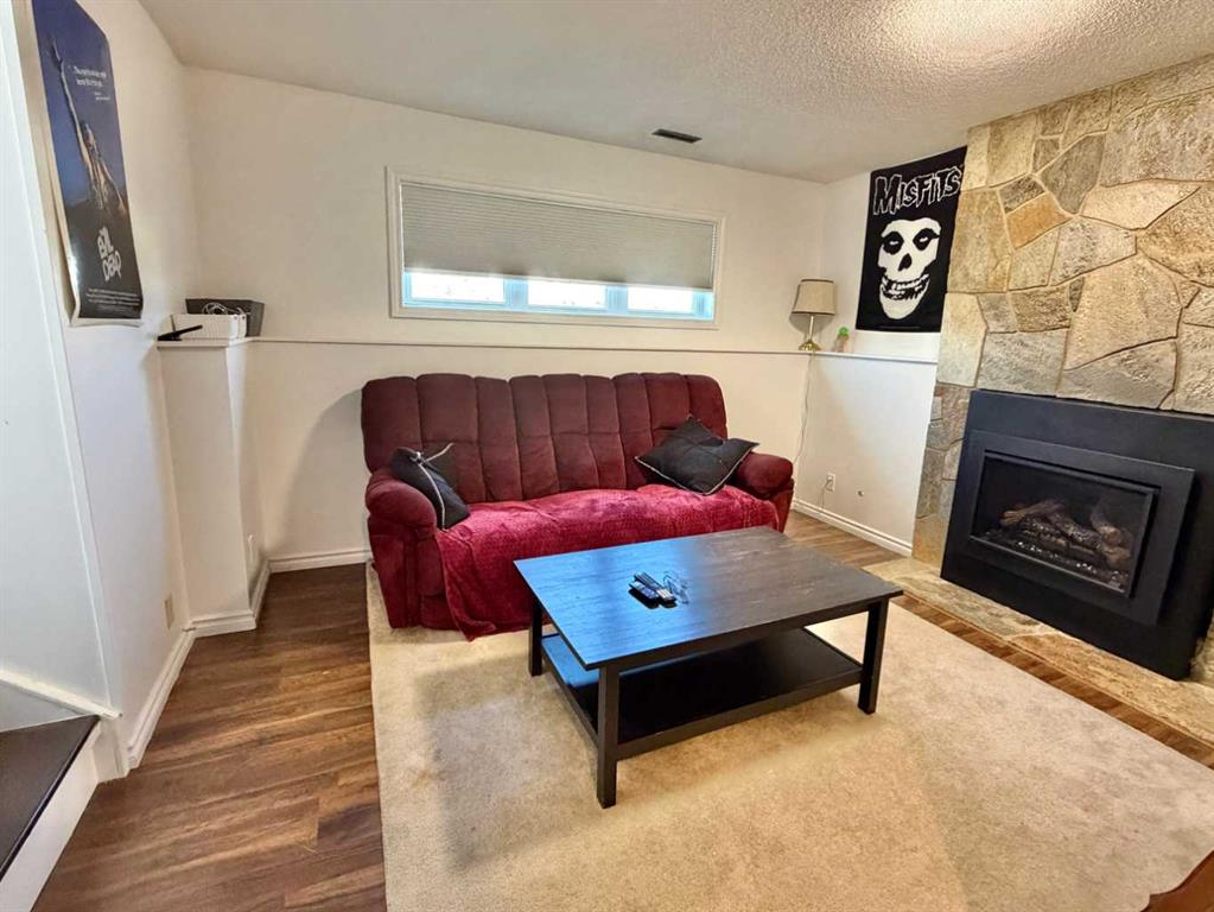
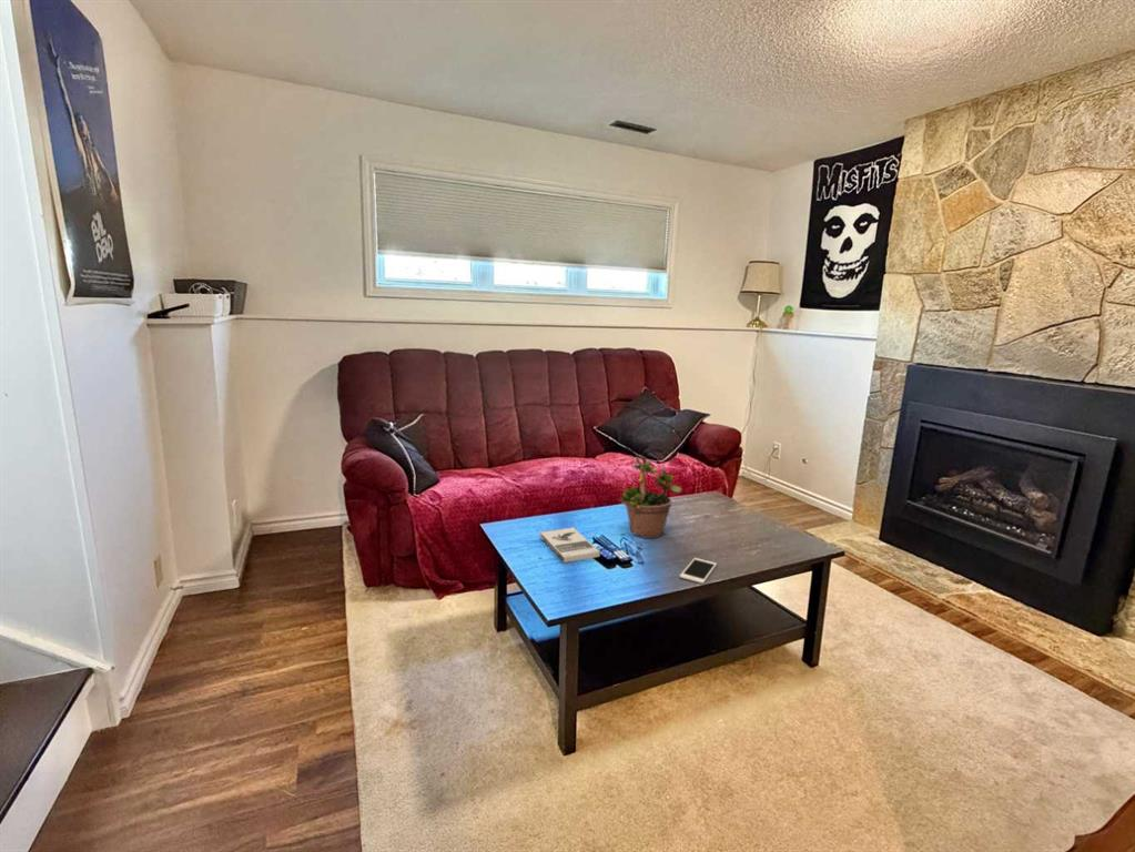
+ potted plant (646, 489)
+ cell phone (698, 569)
+ book (568, 544)
